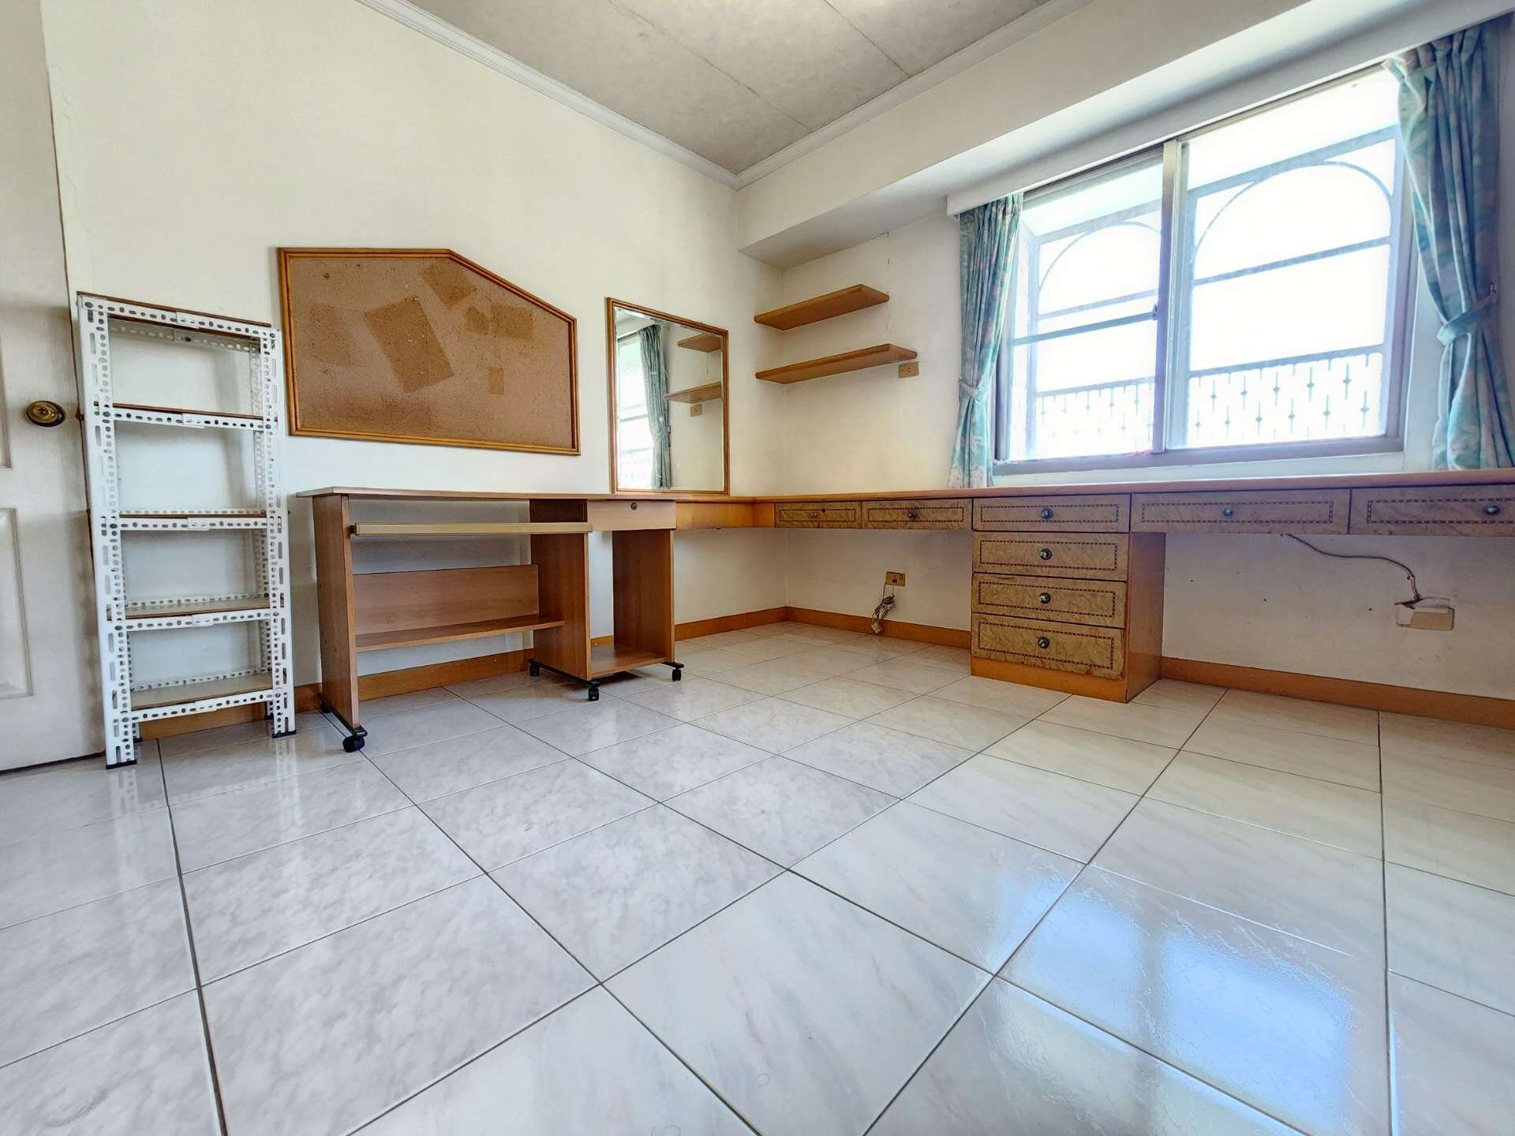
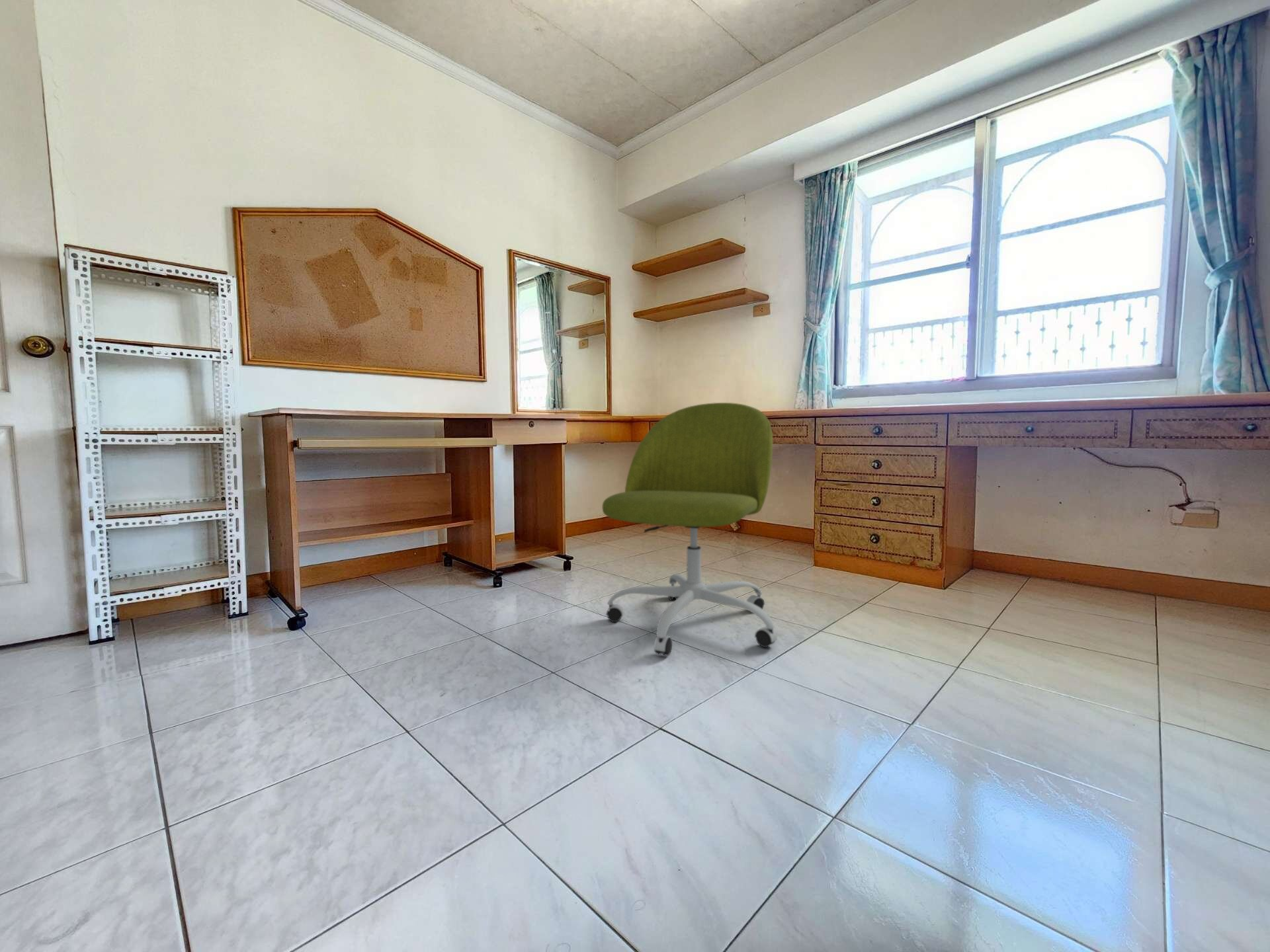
+ office chair (693, 512)
